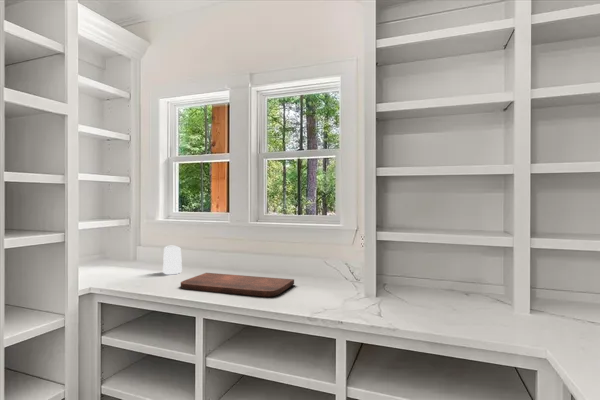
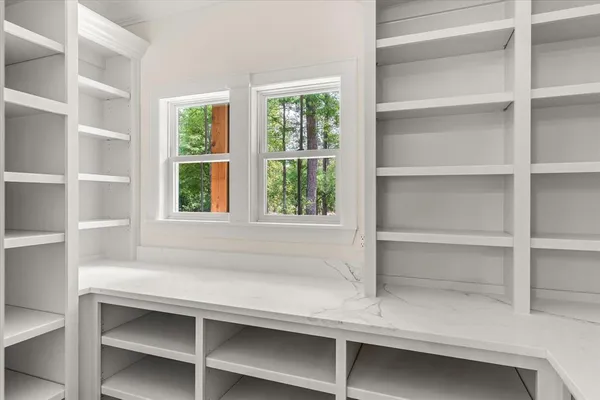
- canister (172, 259)
- cutting board (236, 283)
